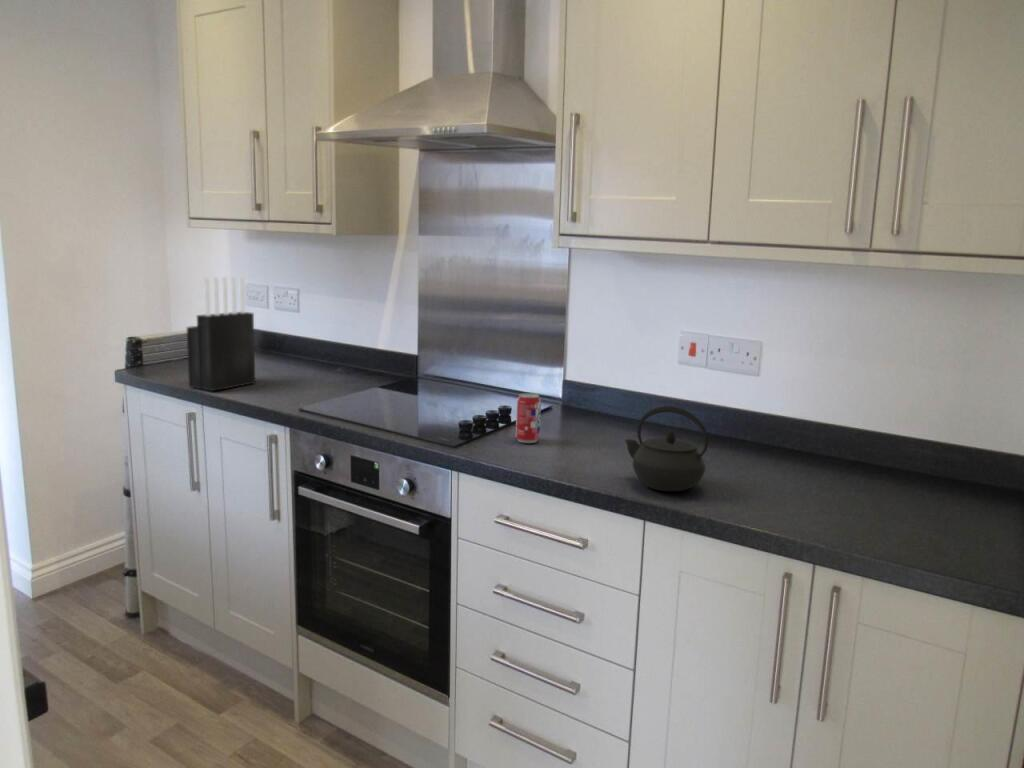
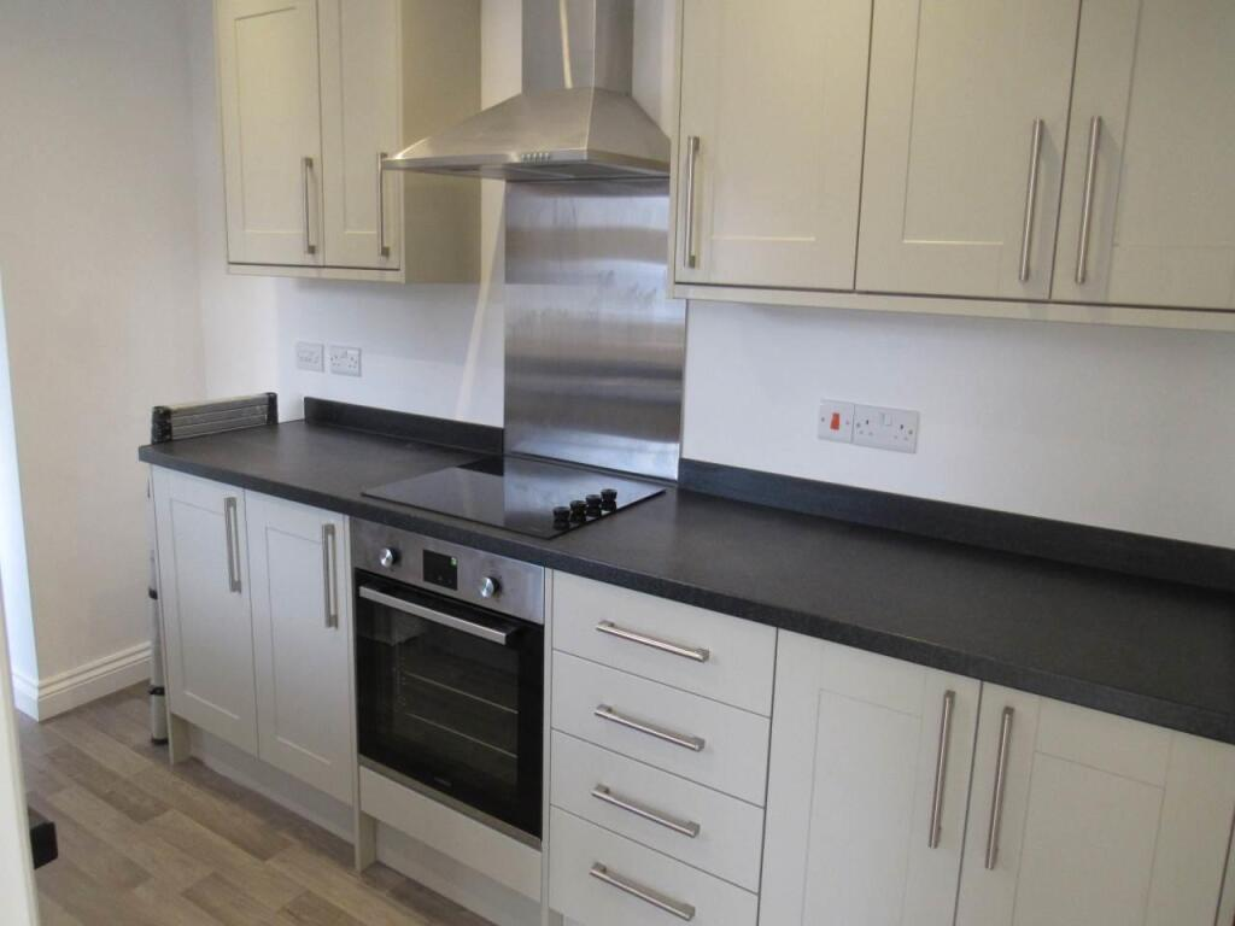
- beverage can (528, 418)
- kettle (665, 445)
- knife block (218, 331)
